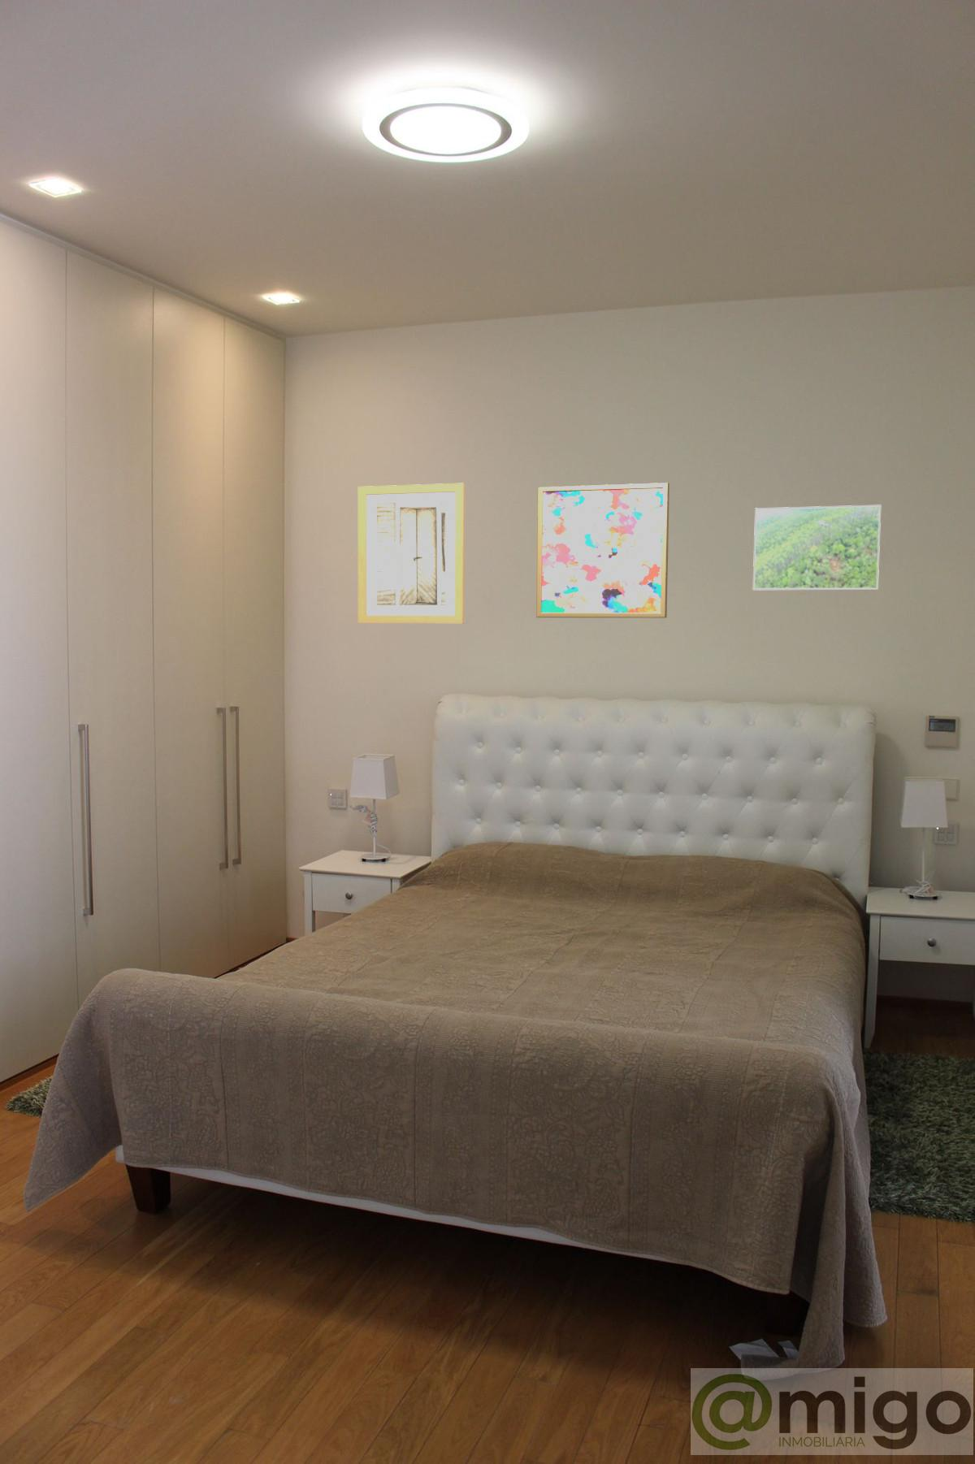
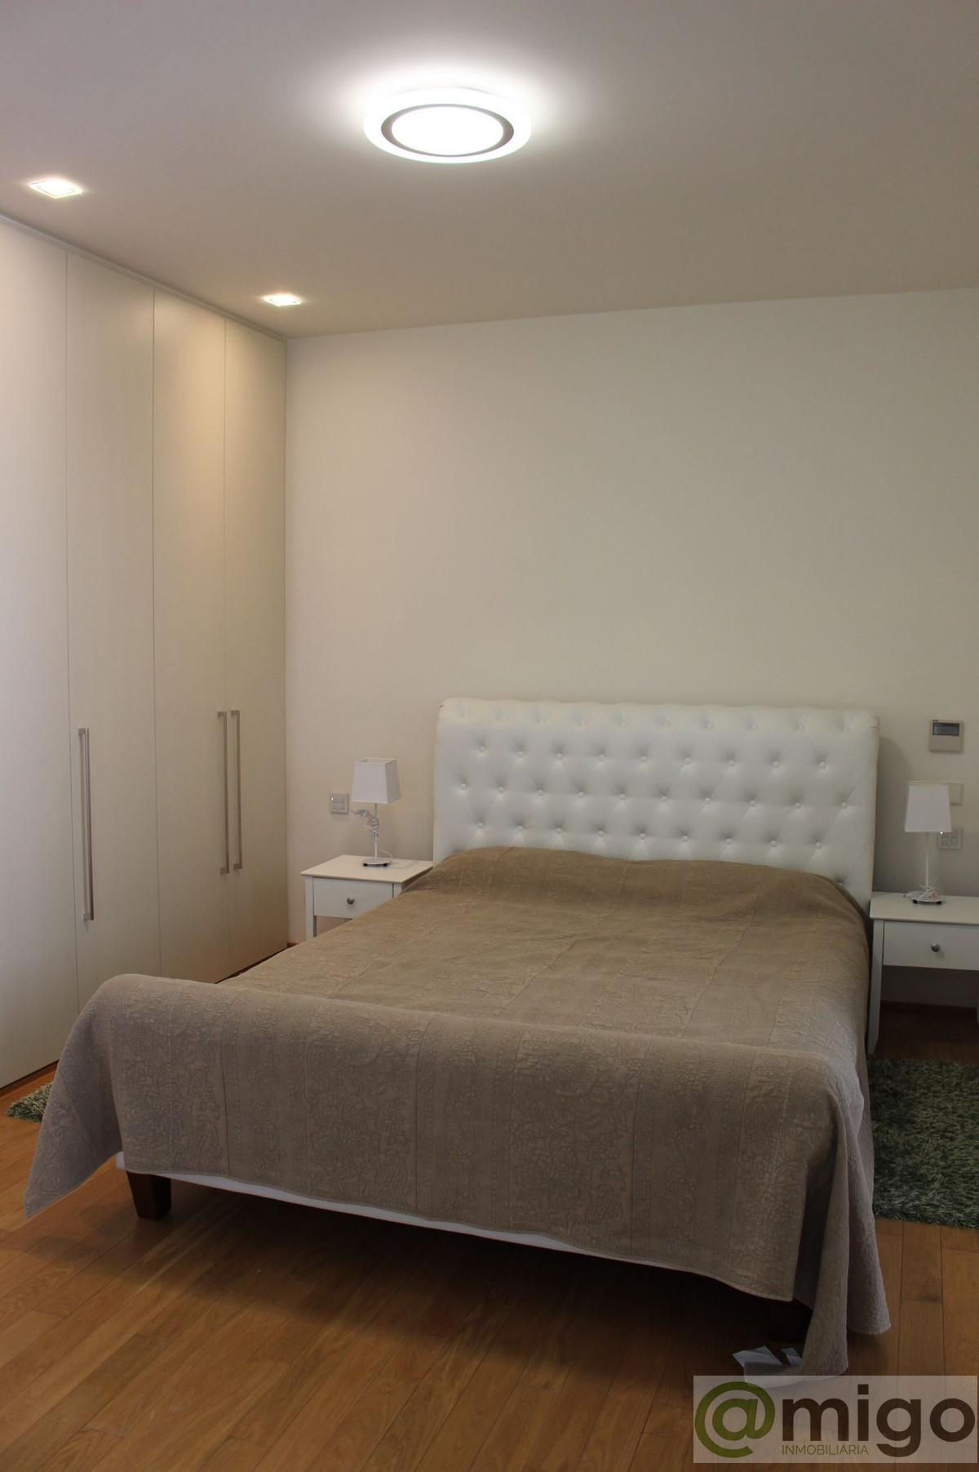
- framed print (816, 548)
- wall art (410, 554)
- wall art (602, 551)
